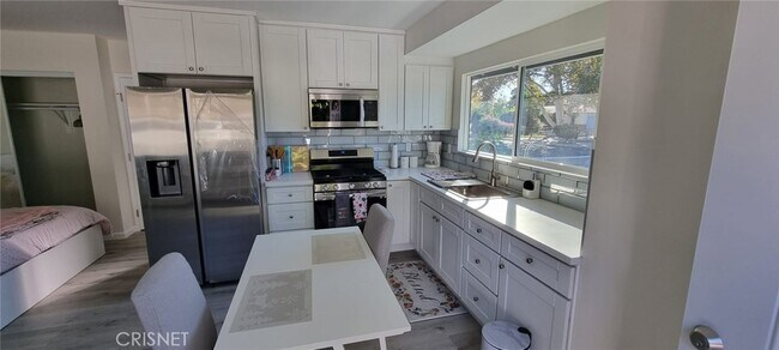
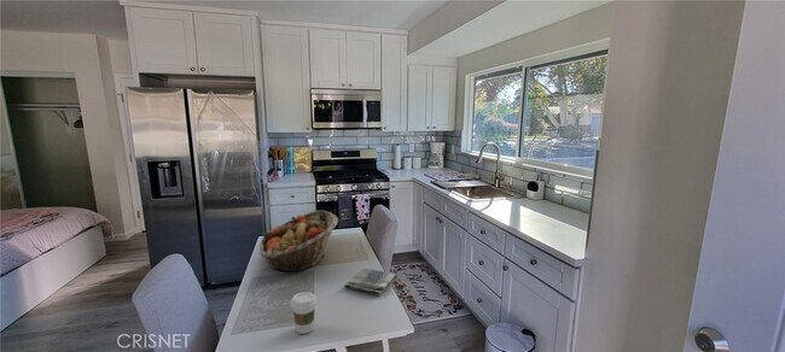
+ coffee cup (303, 312)
+ fruit basket (298, 237)
+ dish towel (371, 280)
